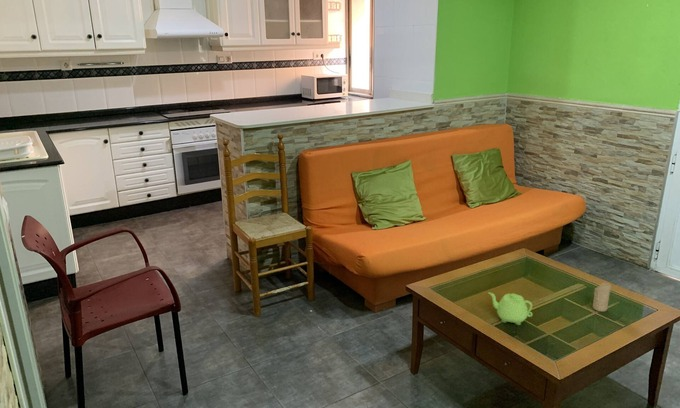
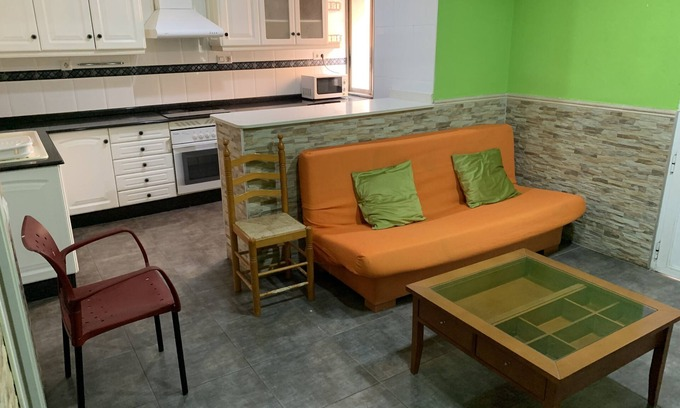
- candle (601, 296)
- teapot (509, 306)
